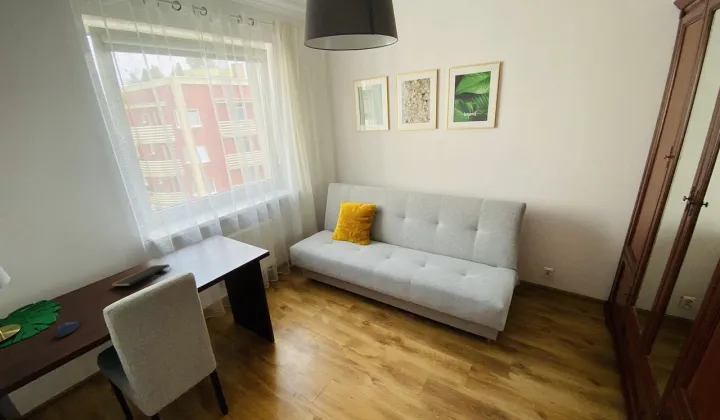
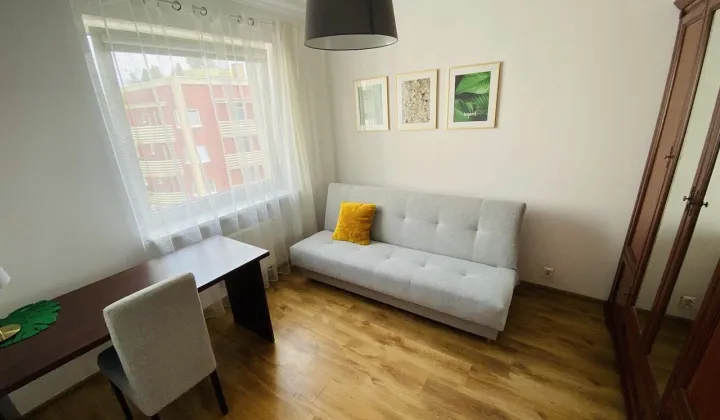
- computer mouse (66, 327)
- notepad (141, 275)
